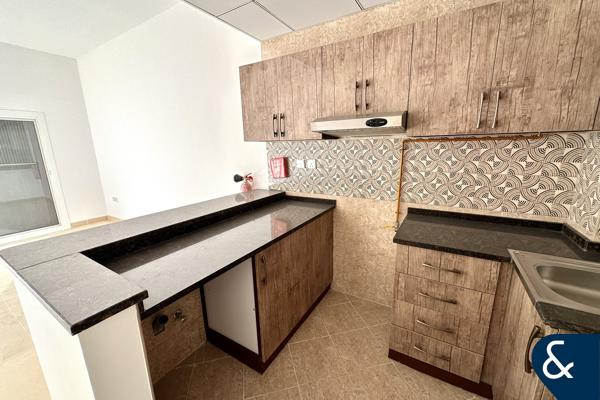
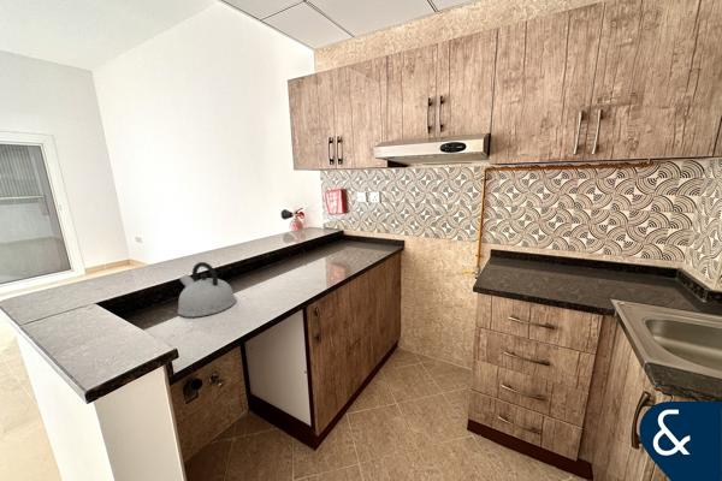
+ kettle (202, 284)
